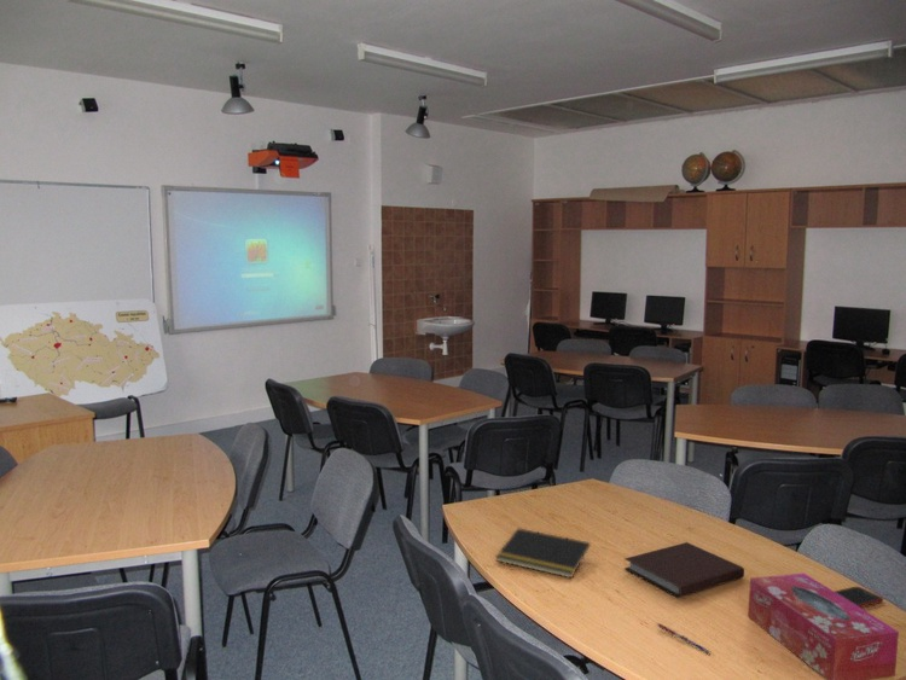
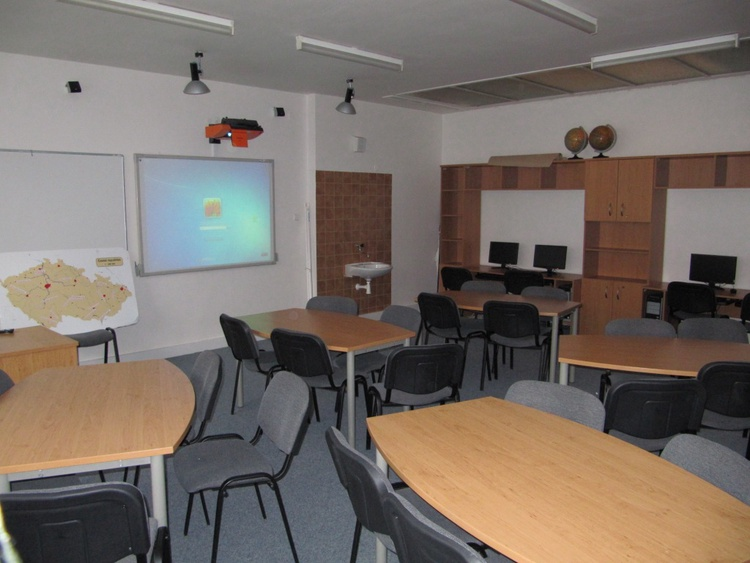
- notepad (542, 551)
- notebook (683, 568)
- pen (683, 637)
- cell phone (850, 598)
- tissue box (817, 623)
